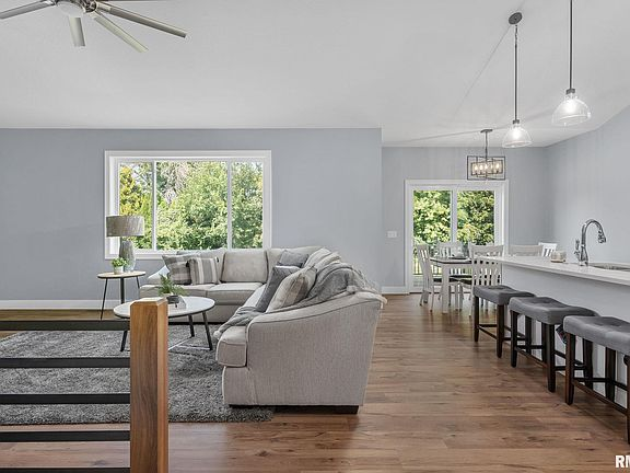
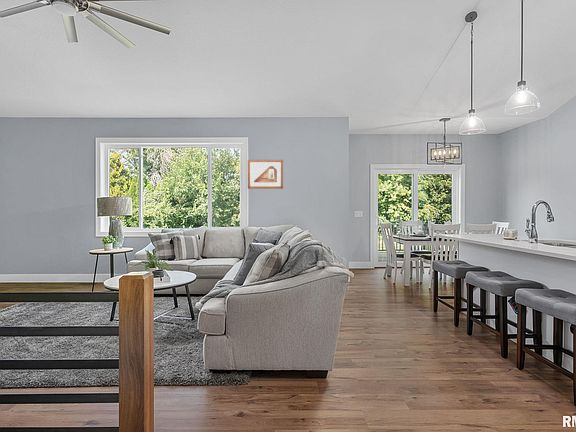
+ picture frame (265, 174)
